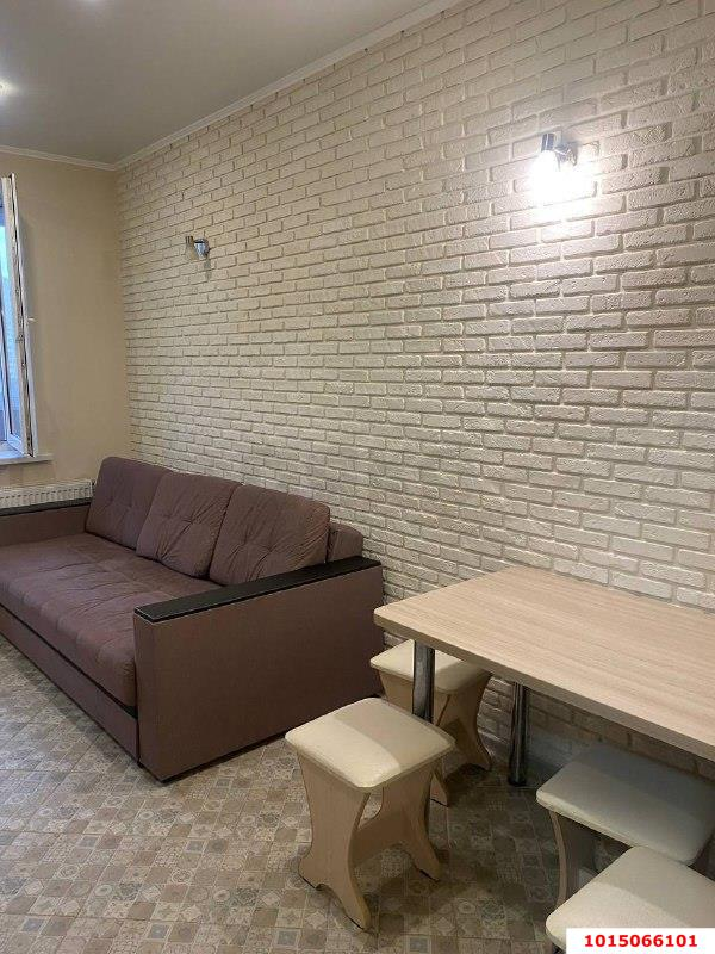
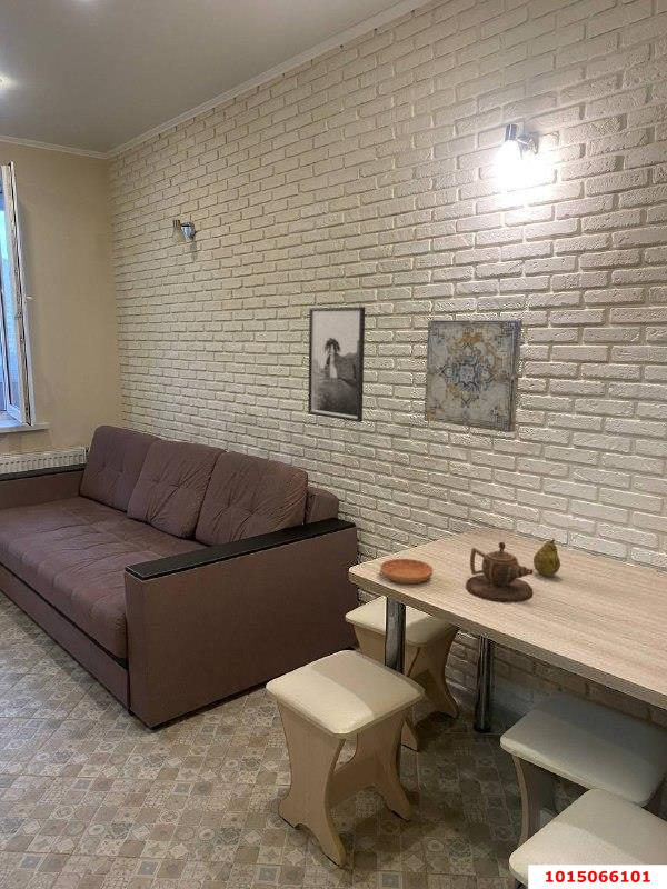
+ fruit (546, 556)
+ wall art (469, 373)
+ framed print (335, 363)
+ teapot (499, 566)
+ saucer (406, 571)
